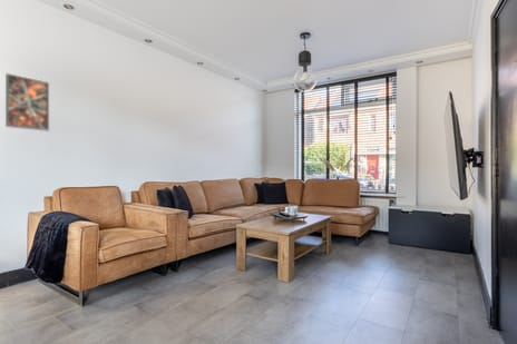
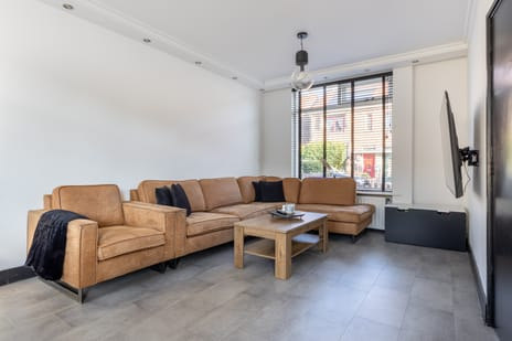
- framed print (28, 102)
